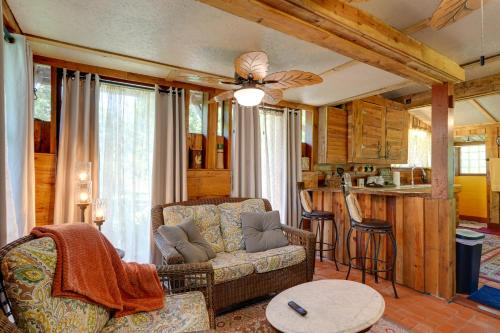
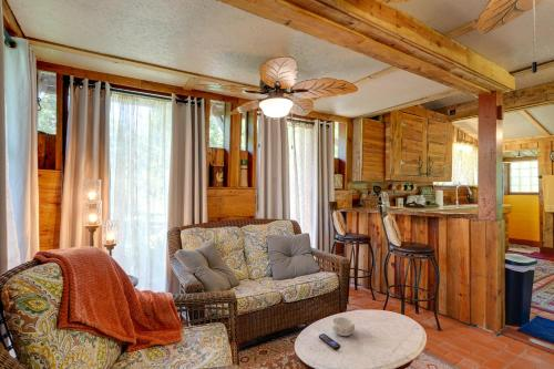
+ decorative bowl (342, 326)
